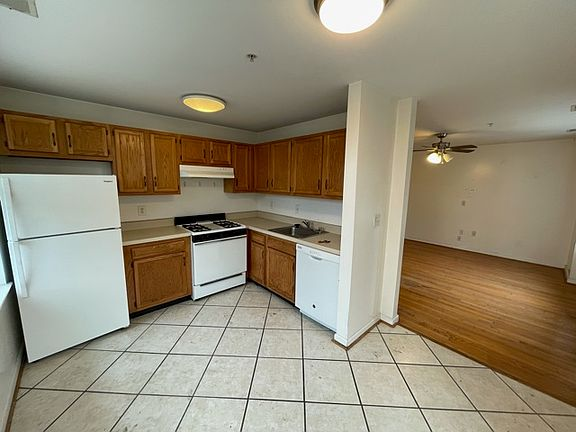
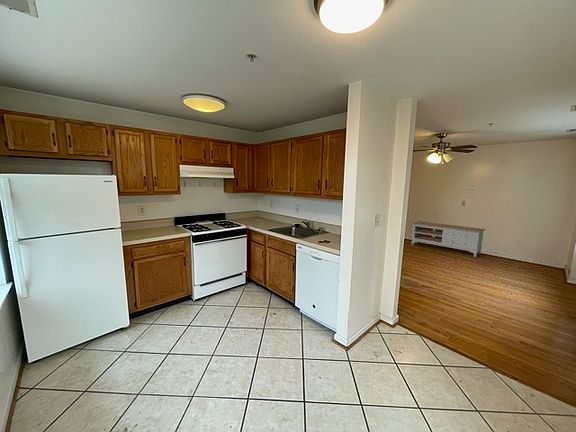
+ media console (444, 237)
